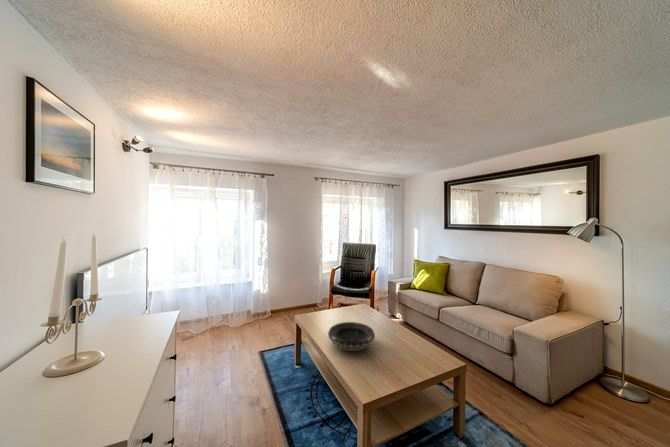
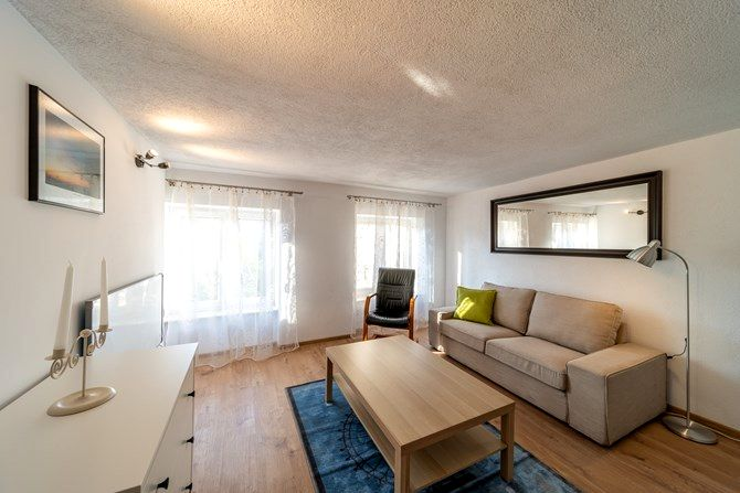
- decorative bowl (351, 338)
